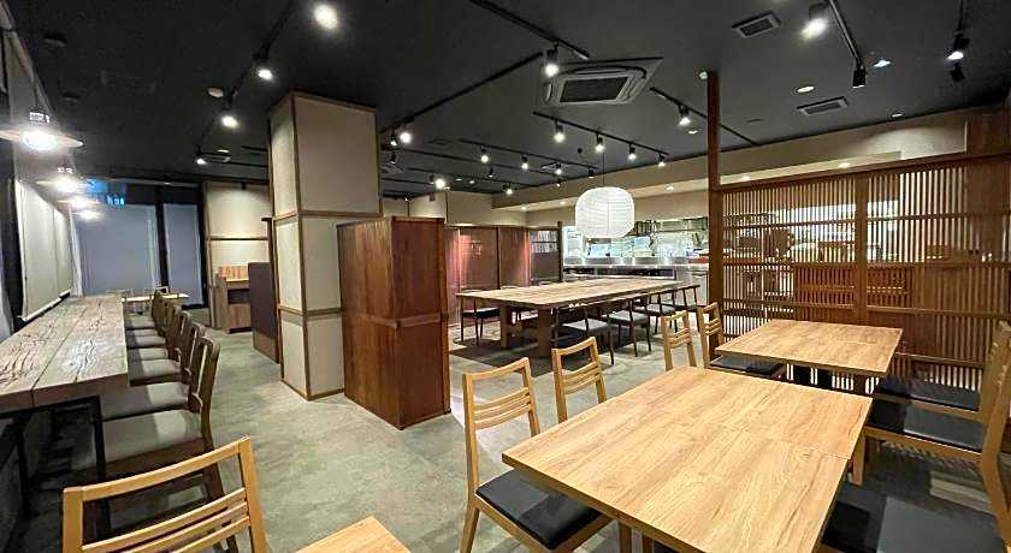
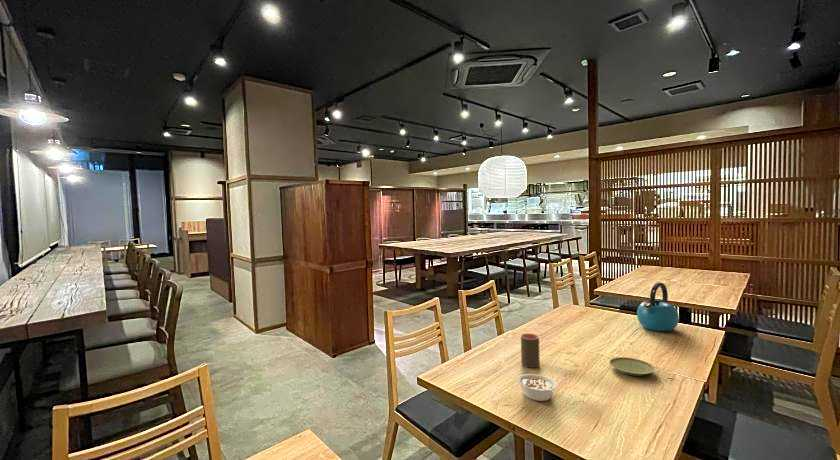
+ legume (538, 387)
+ kettle (656, 305)
+ cup (530, 350)
+ plate (631, 367)
